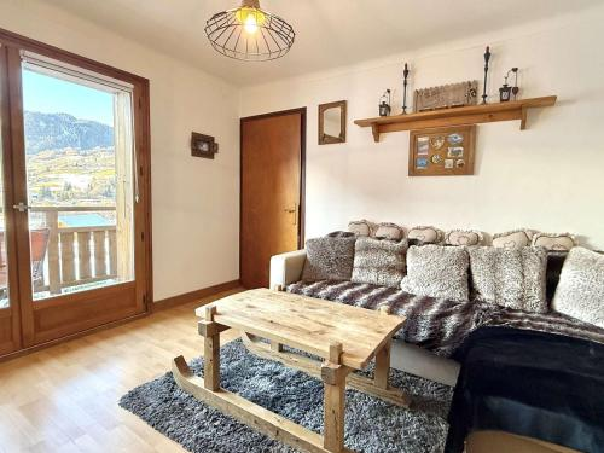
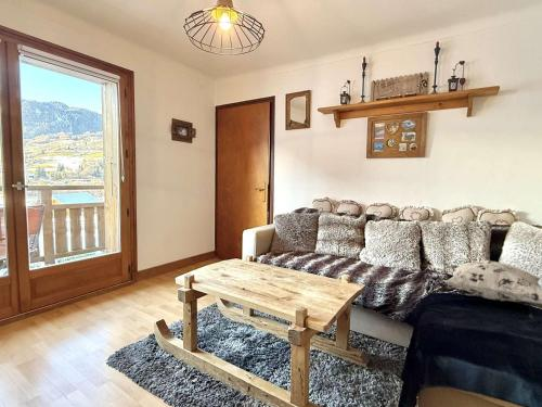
+ decorative pillow (493, 280)
